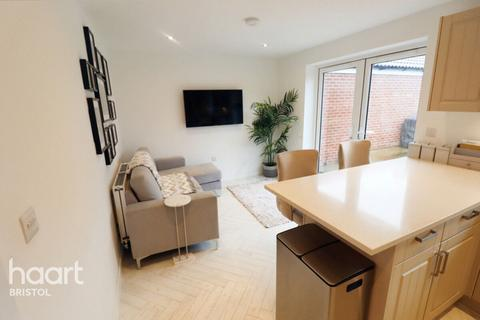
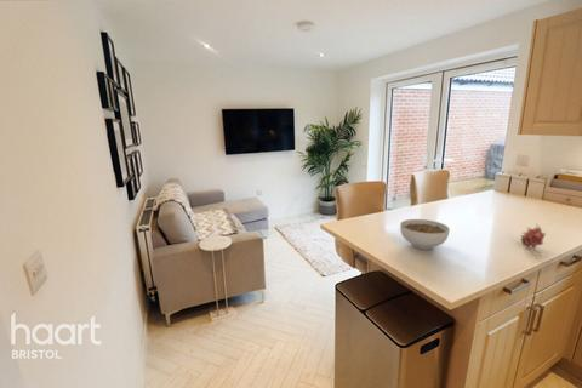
+ bowl (423, 235)
+ fruit (532, 235)
